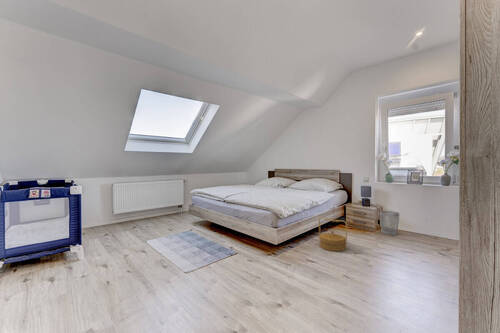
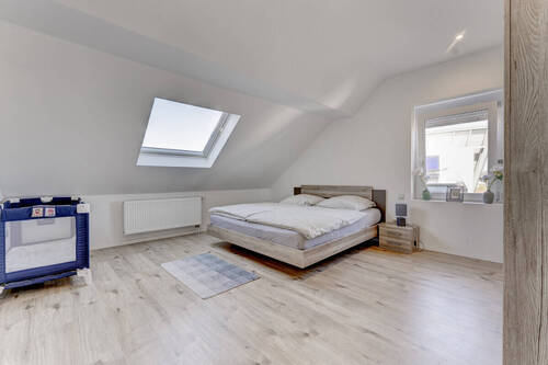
- basket (332, 232)
- wastebasket (389, 222)
